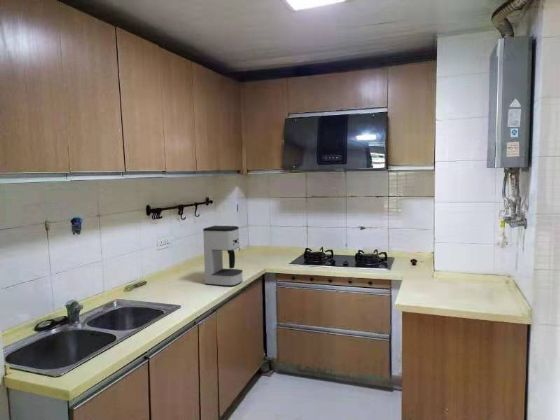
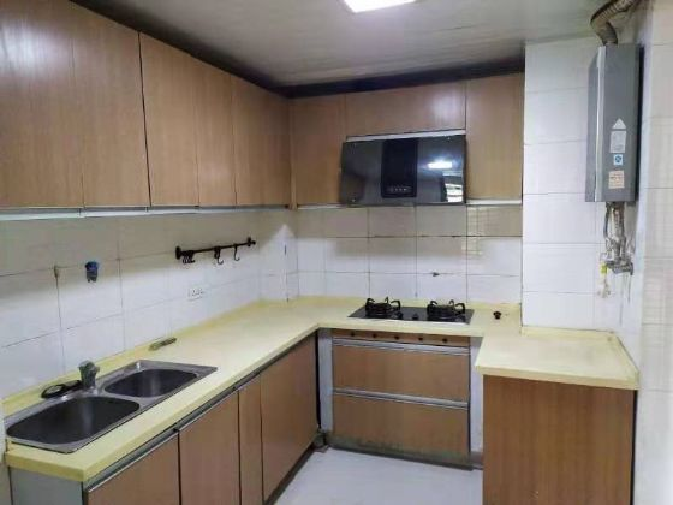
- coffee maker (228, 253)
